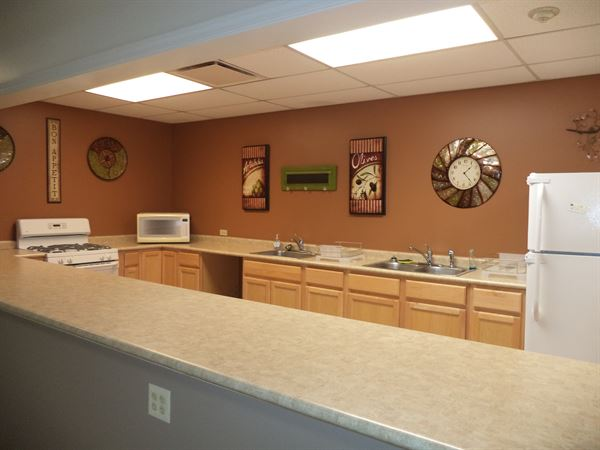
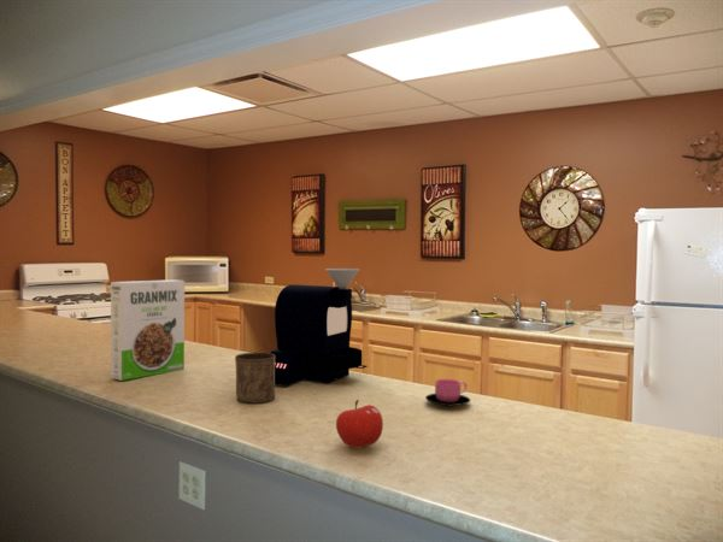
+ cup (447, 393)
+ coffee roaster (321, 324)
+ fruit (359, 424)
+ cereal box (148, 326)
+ cup (254, 377)
